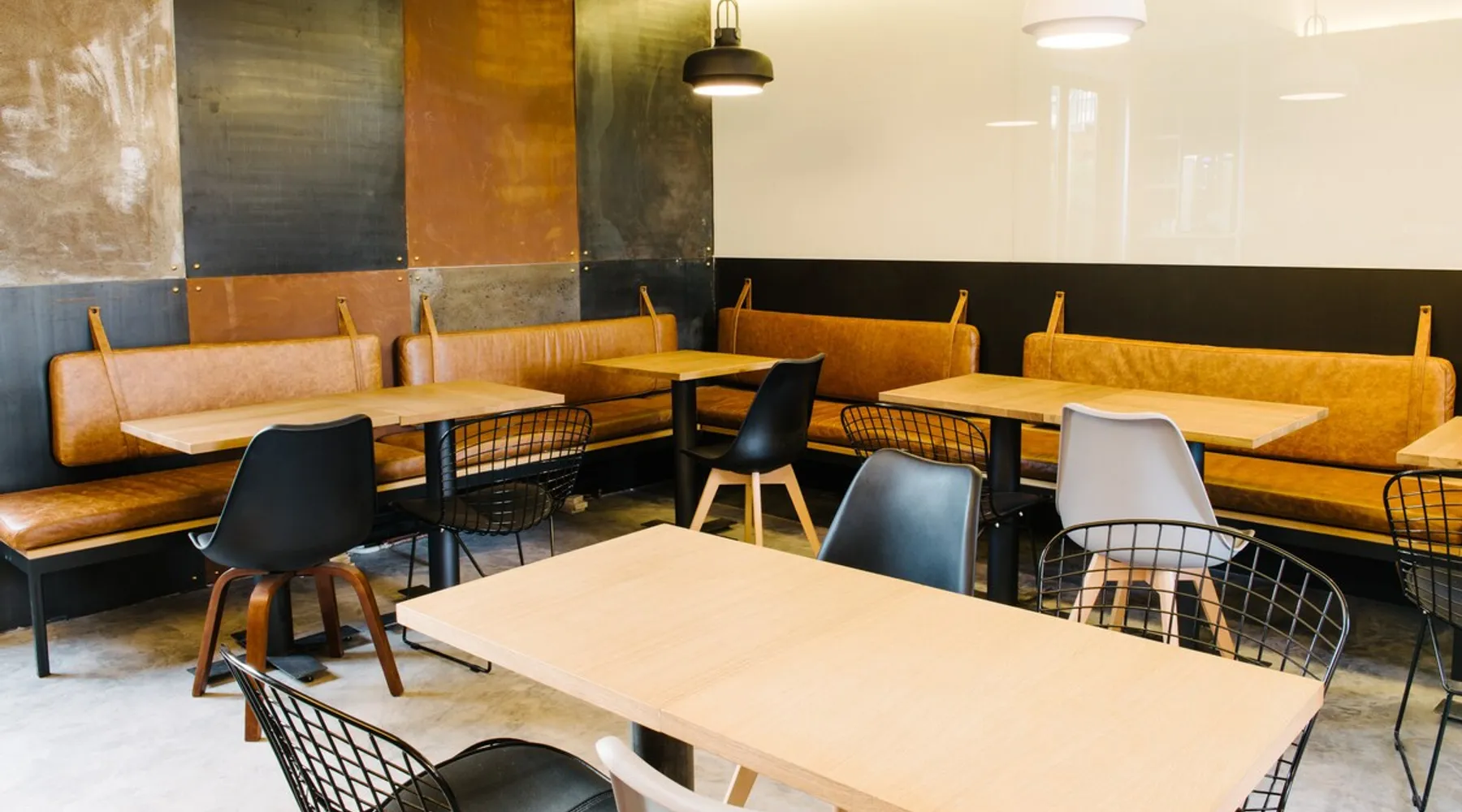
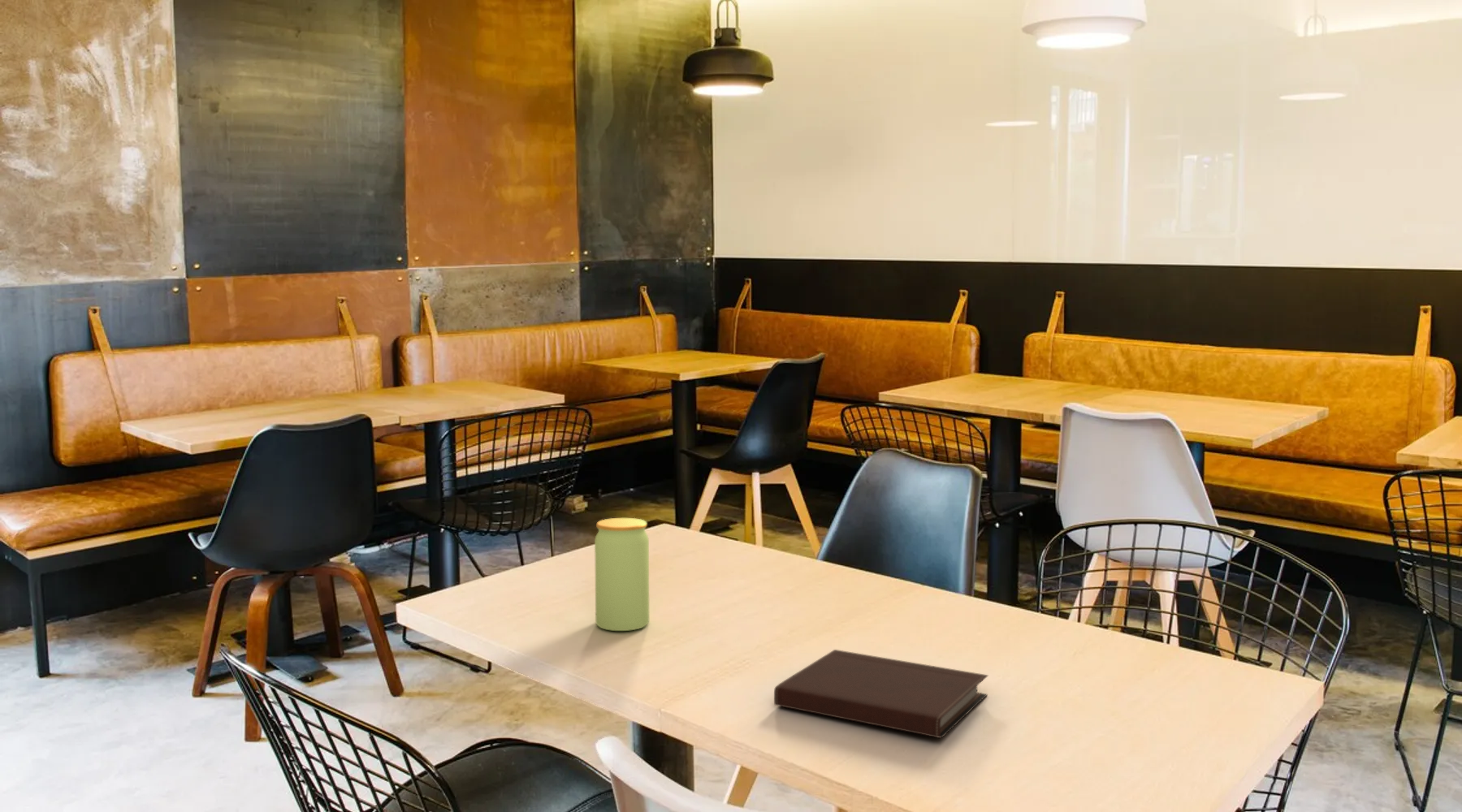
+ jar (621, 573)
+ notebook (882, 690)
